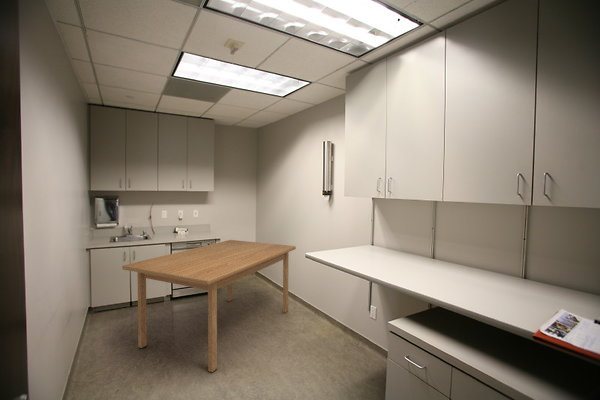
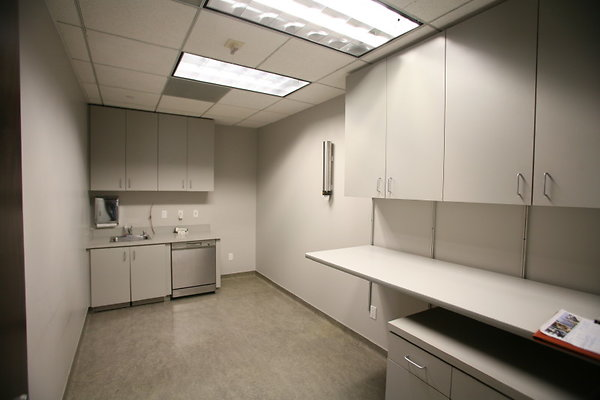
- table (220, 287)
